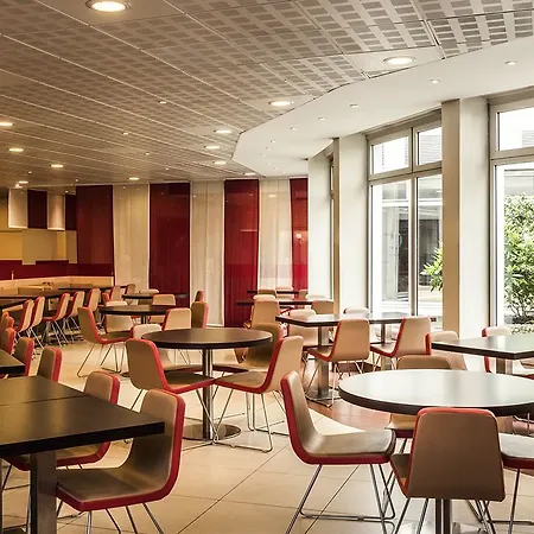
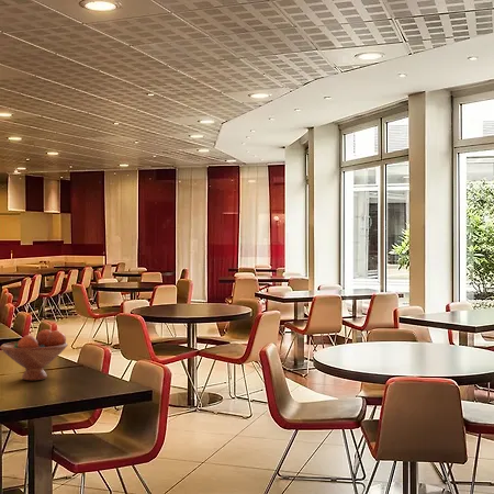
+ fruit bowl (34, 355)
